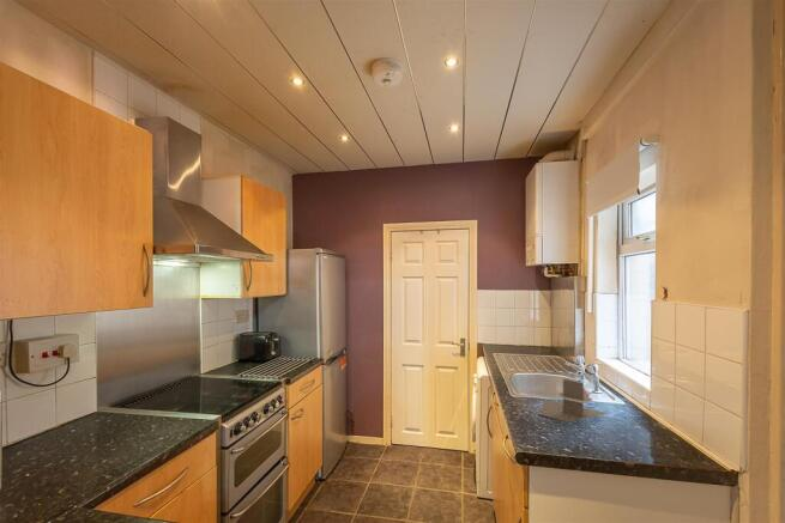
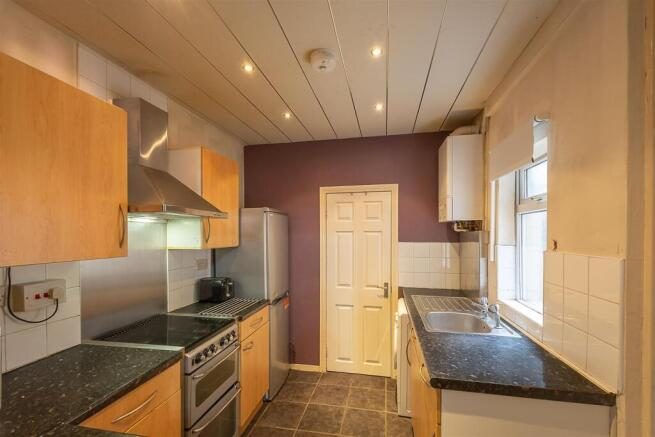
- monitor (574, 396)
